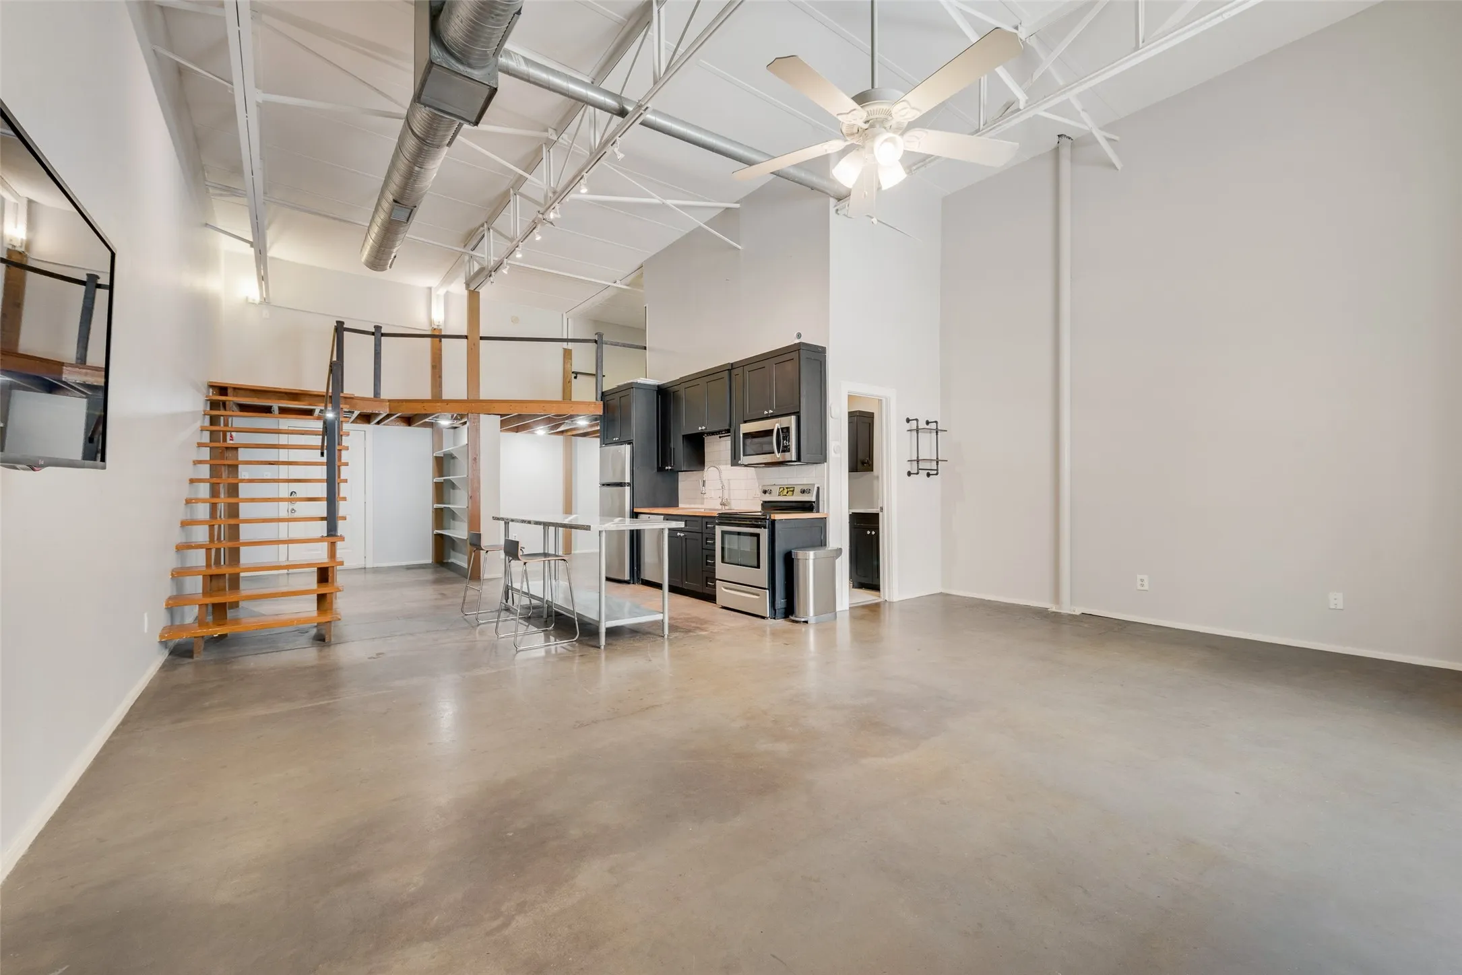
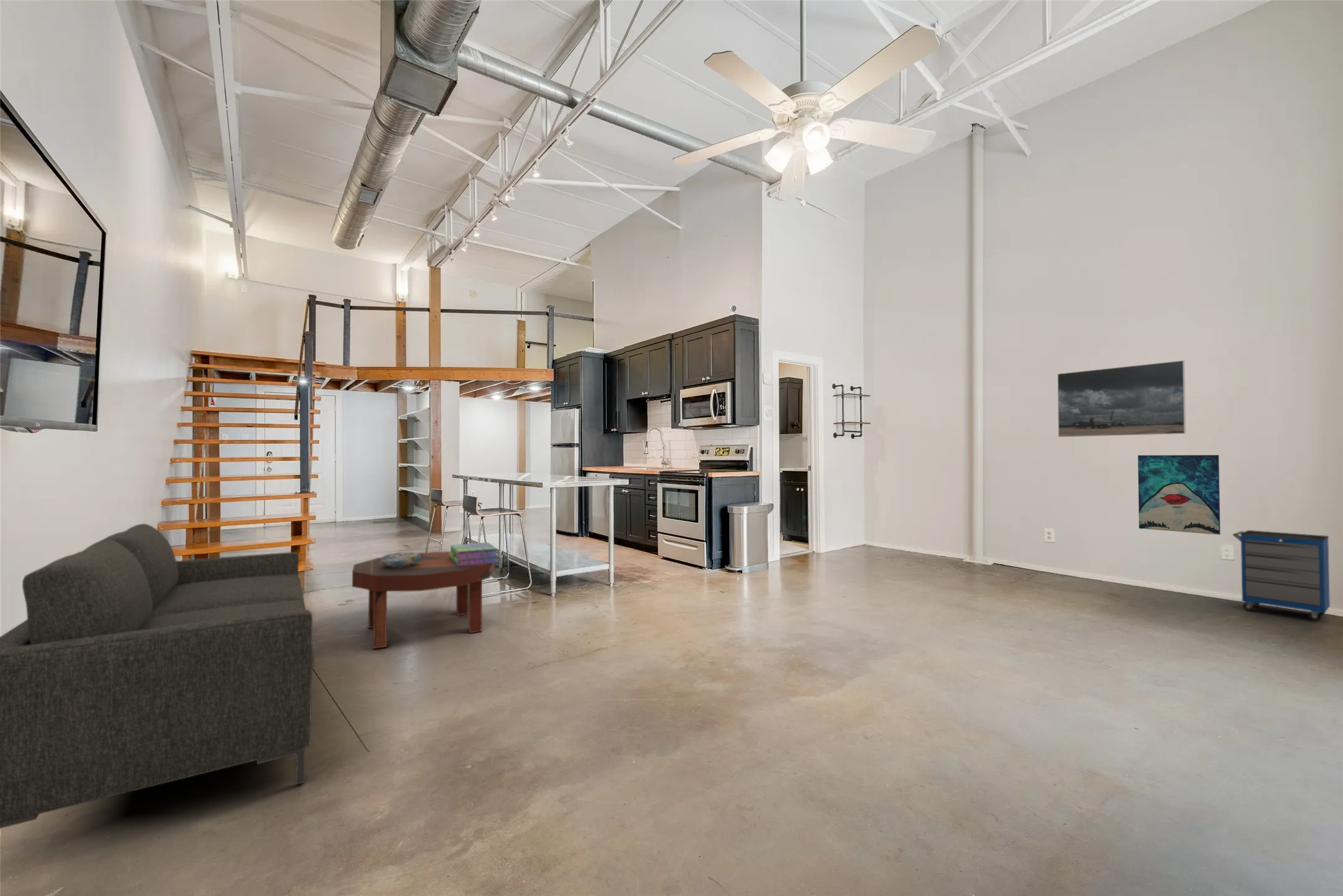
+ decorative bowl (400, 559)
+ cabinet (1280, 573)
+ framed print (1116, 401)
+ sofa (192, 629)
+ coffee table (426, 590)
+ stack of books (473, 553)
+ wall art (1177, 493)
